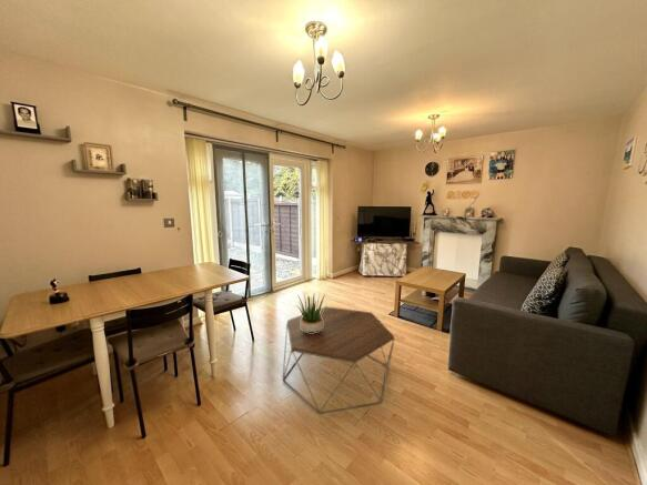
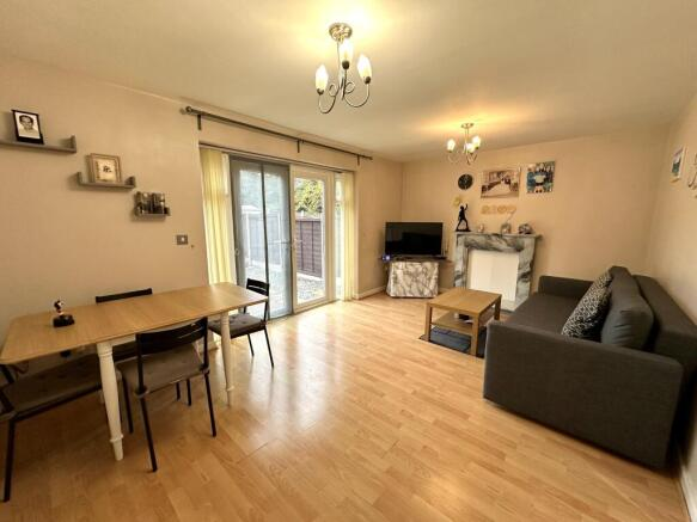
- potted plant (311, 311)
- coffee table (336, 350)
